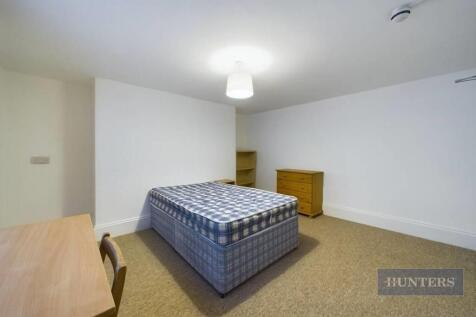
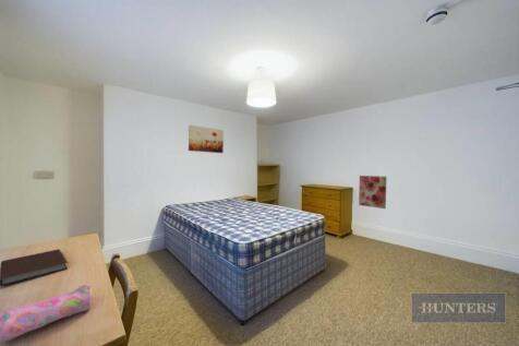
+ notebook (34, 264)
+ wall art (372, 191)
+ wall art (206, 140)
+ pencil case (50, 309)
